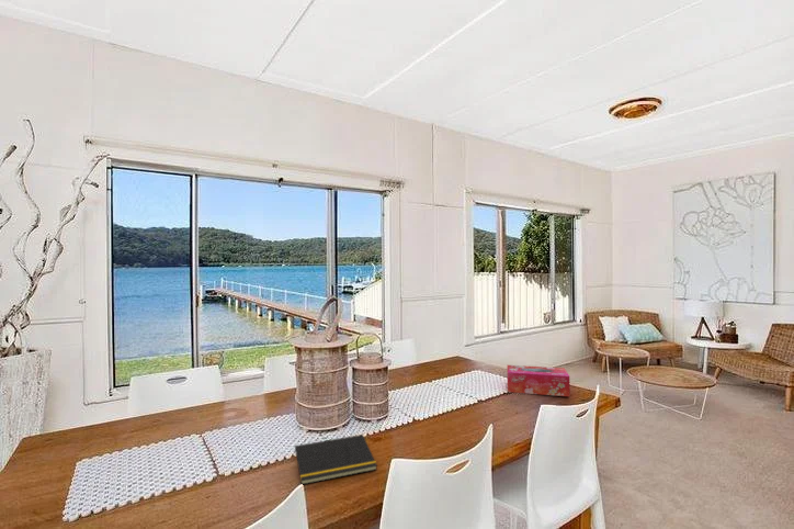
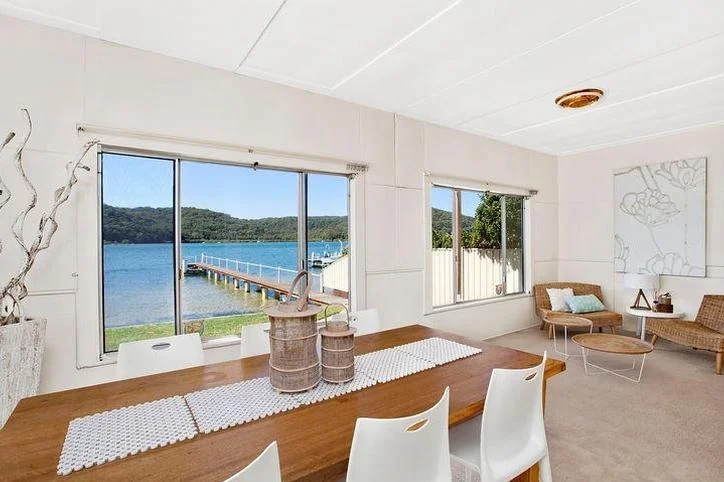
- notepad (334, 457)
- tissue box (536, 380)
